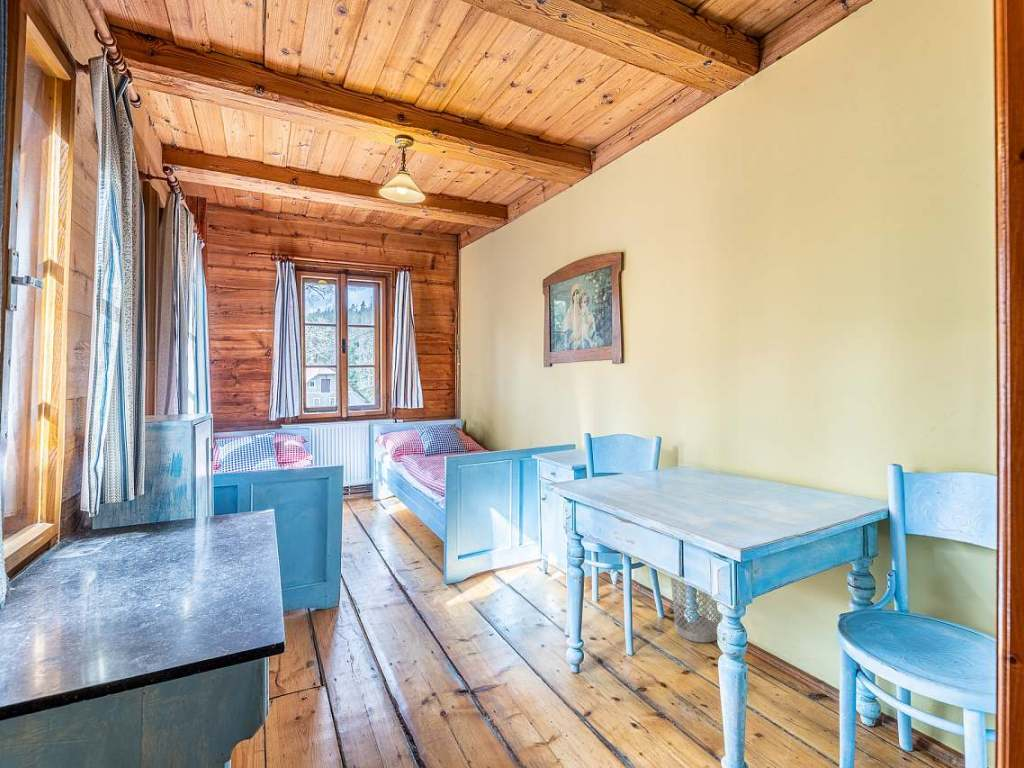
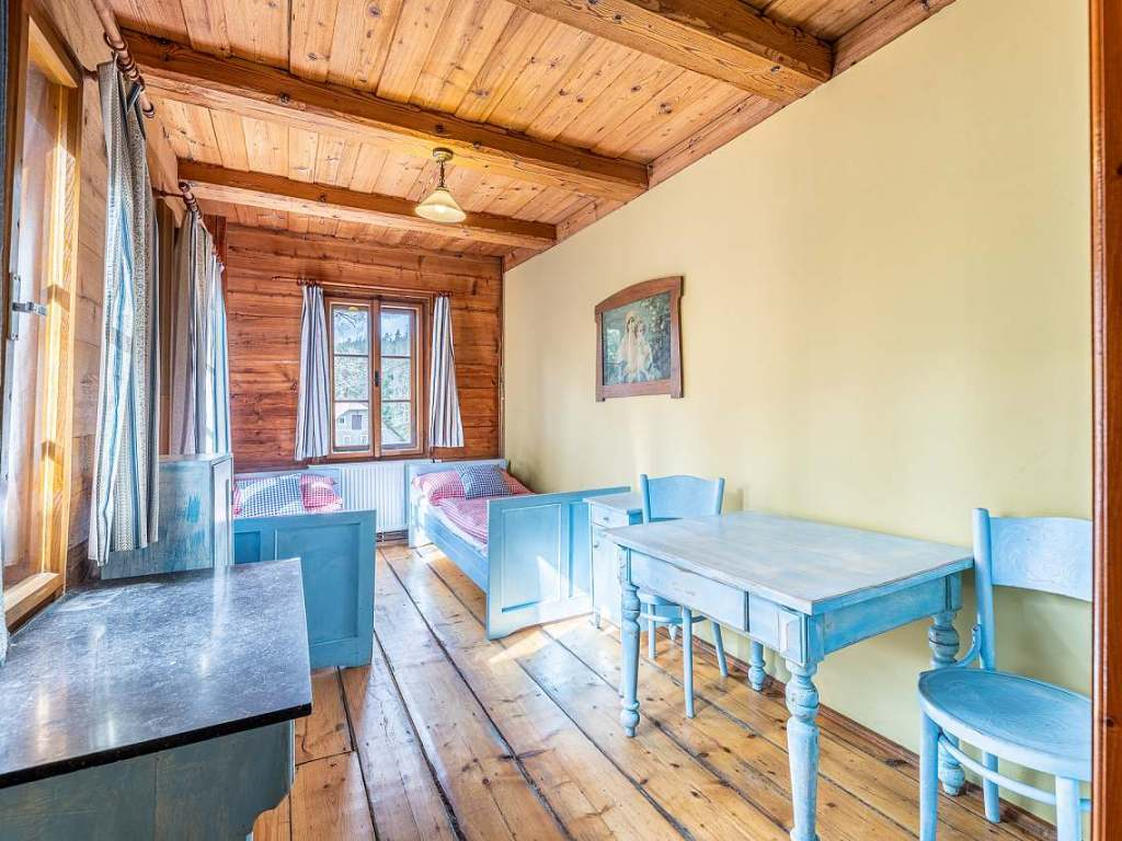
- wastebasket (696, 601)
